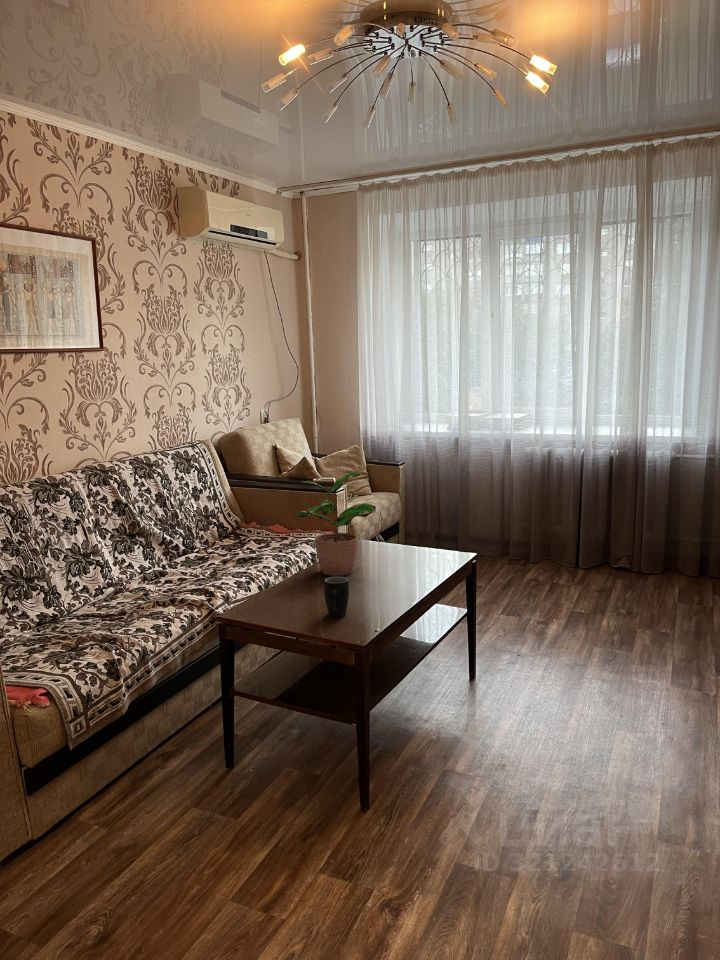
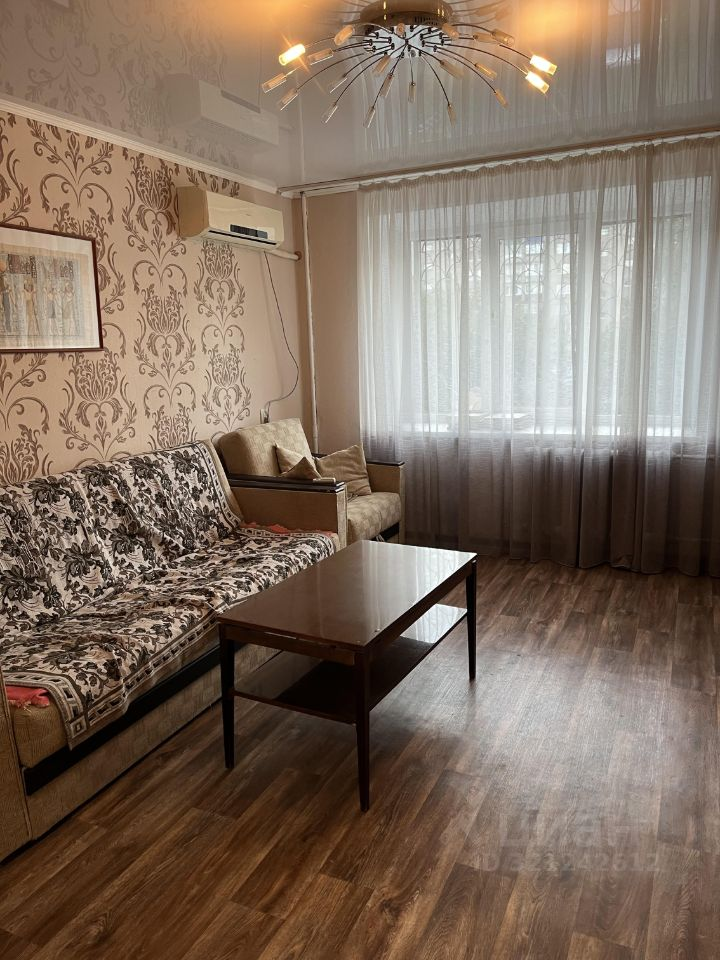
- potted plant (333, 523)
- mug (336, 599)
